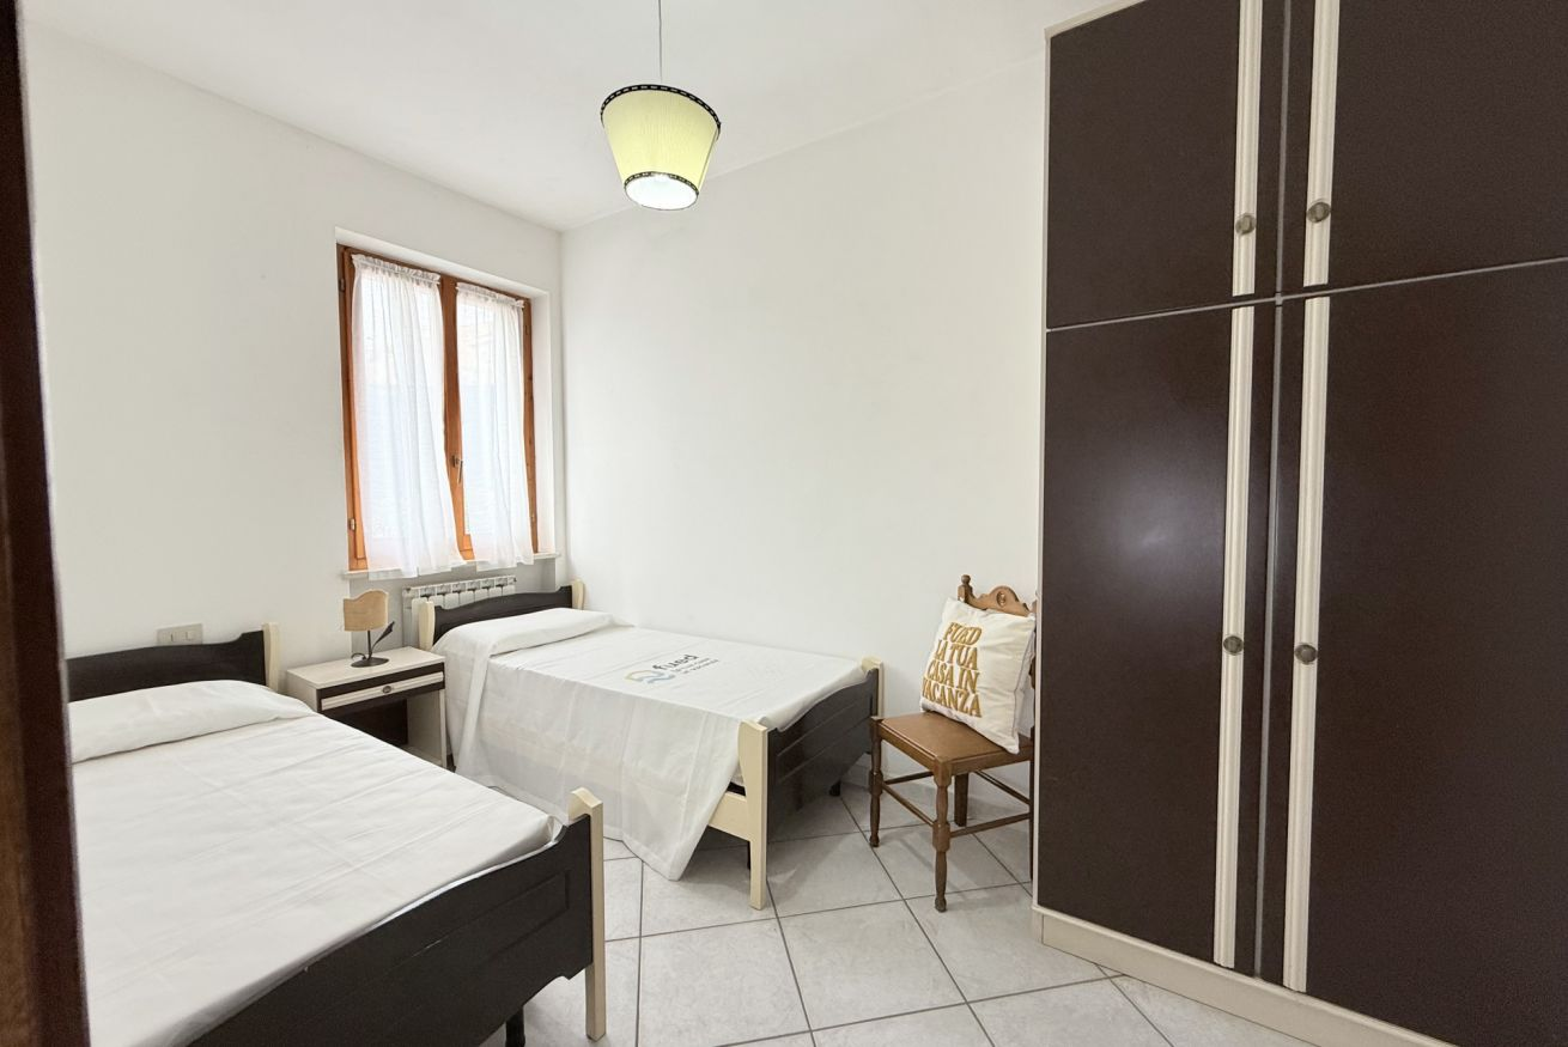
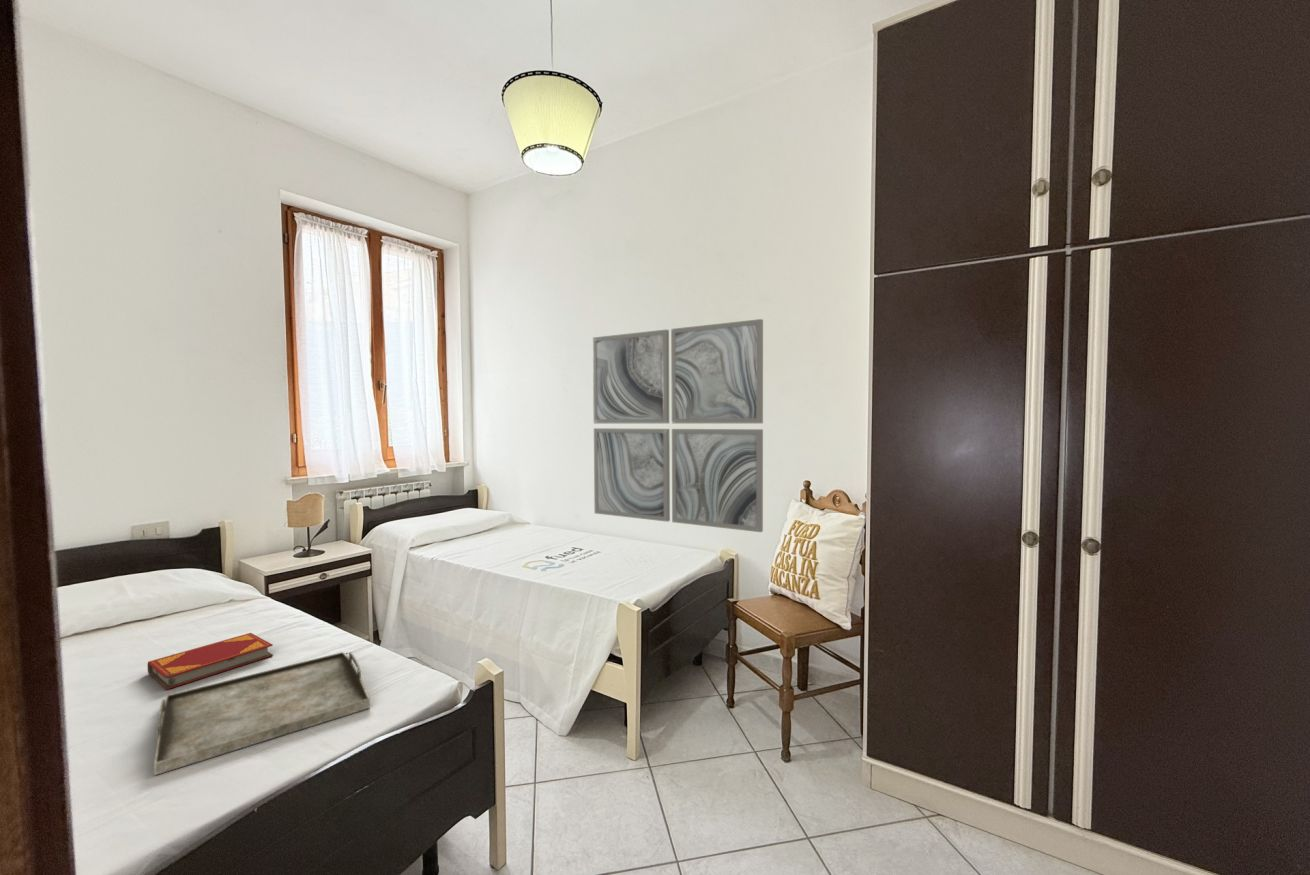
+ hardback book (212, 658)
+ wall art (672, 429)
+ serving tray (267, 693)
